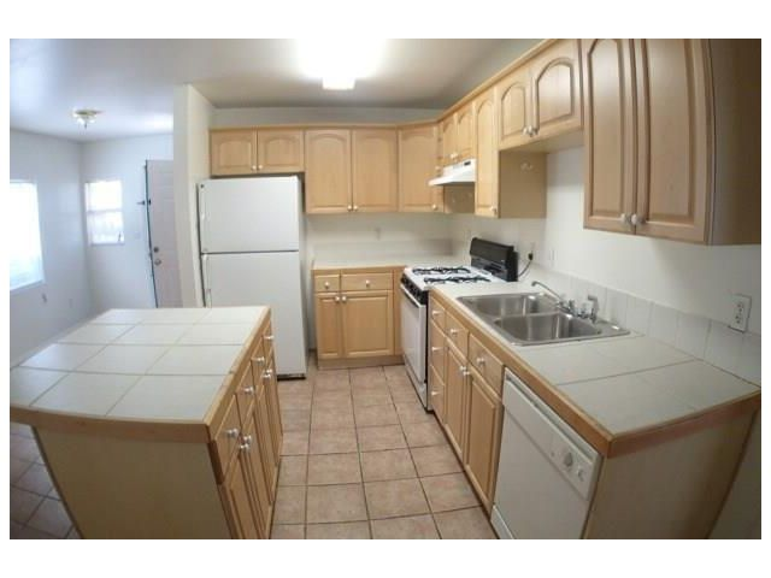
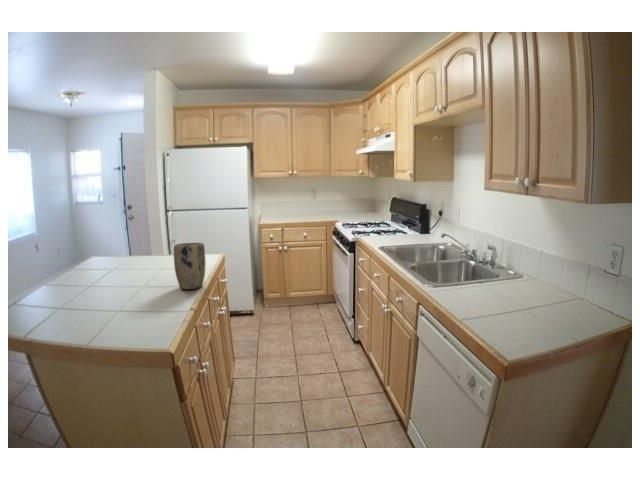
+ plant pot (190, 265)
